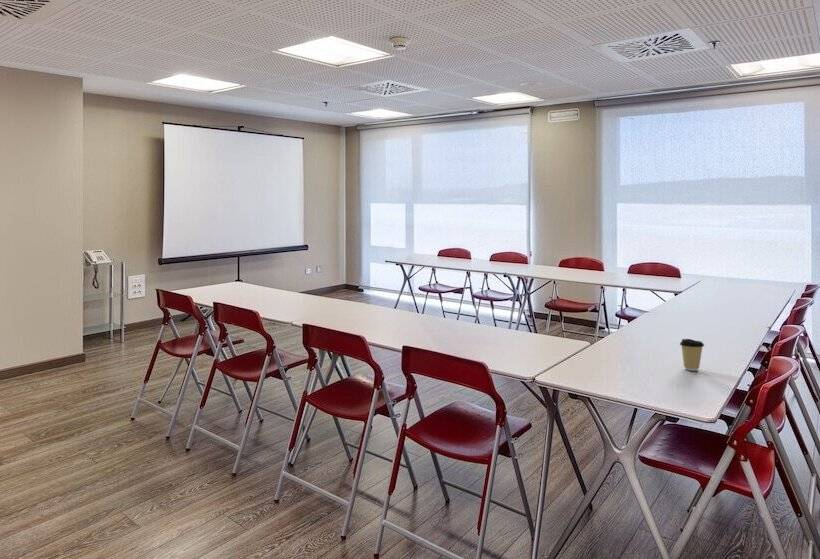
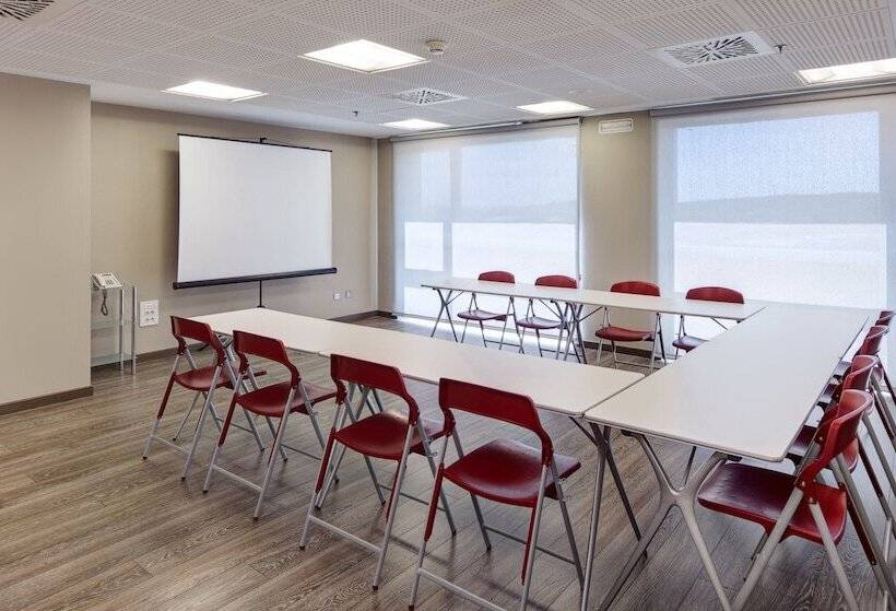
- coffee cup (691, 354)
